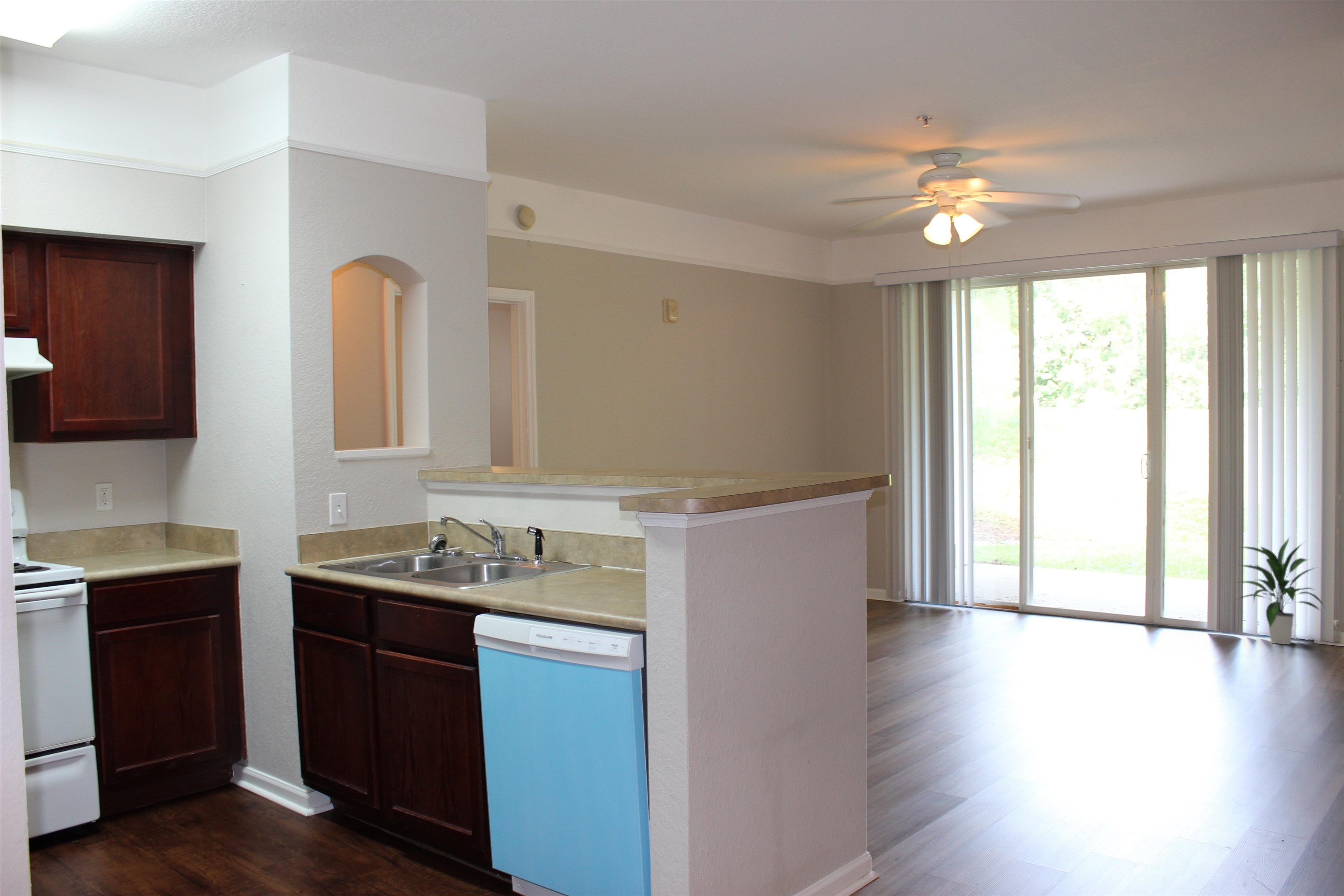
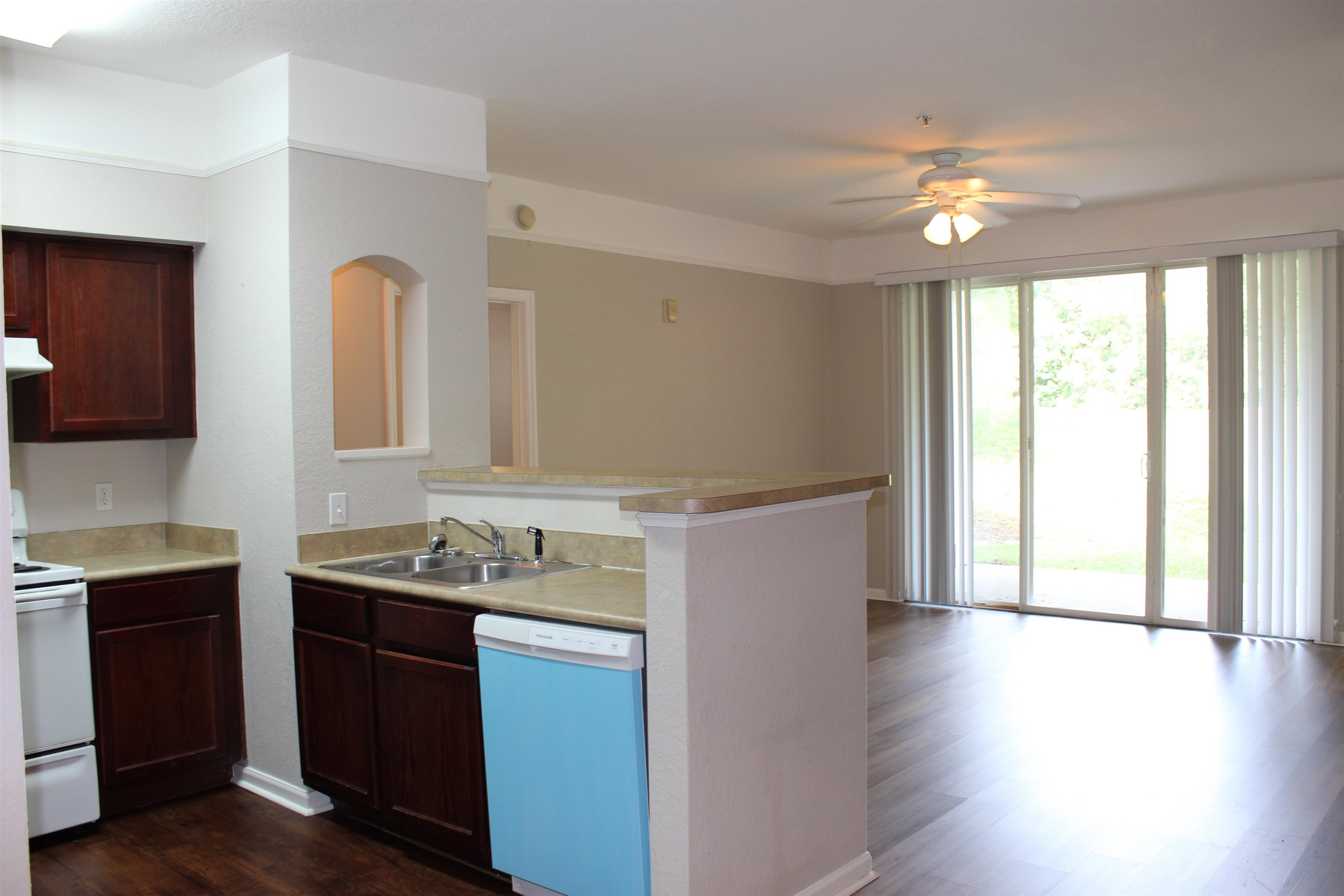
- indoor plant (1278, 589)
